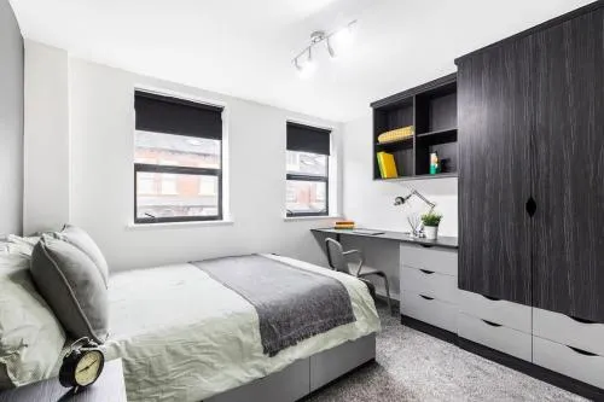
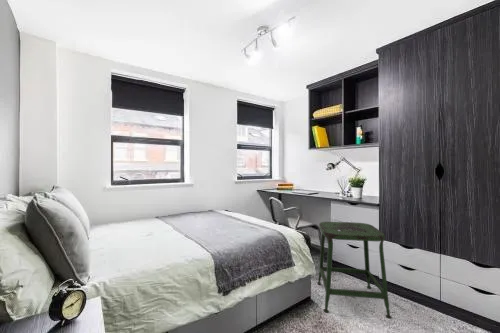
+ stool (347, 268)
